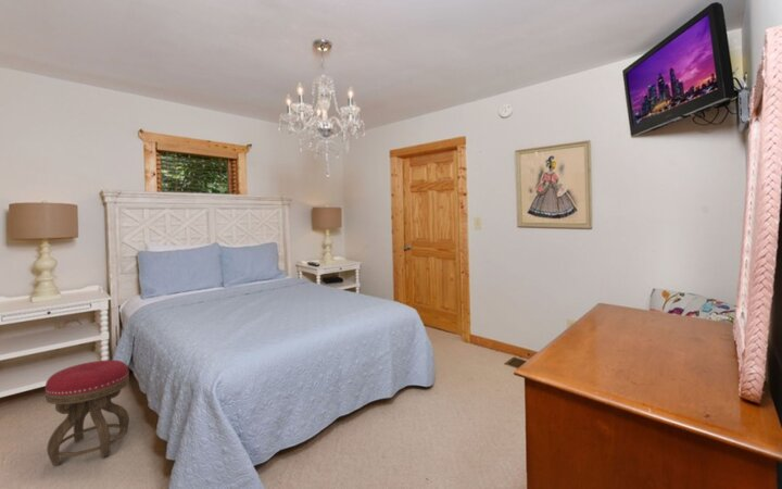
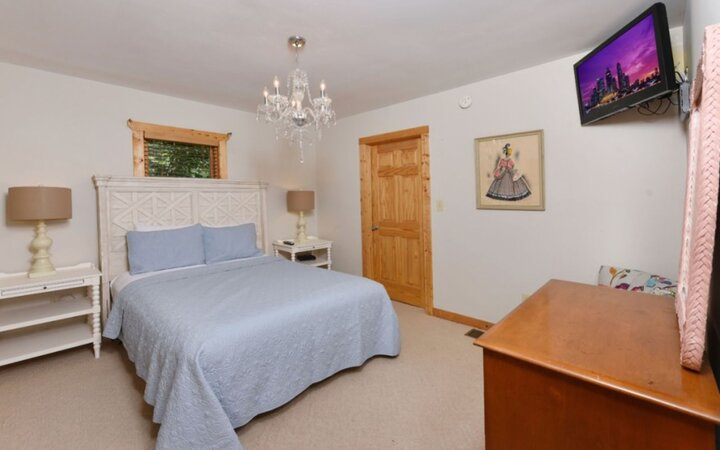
- stool (90, 408)
